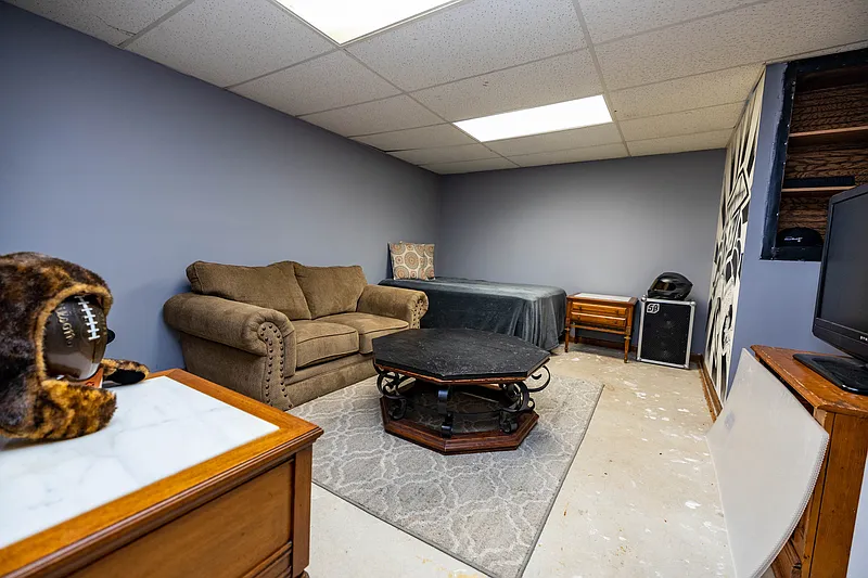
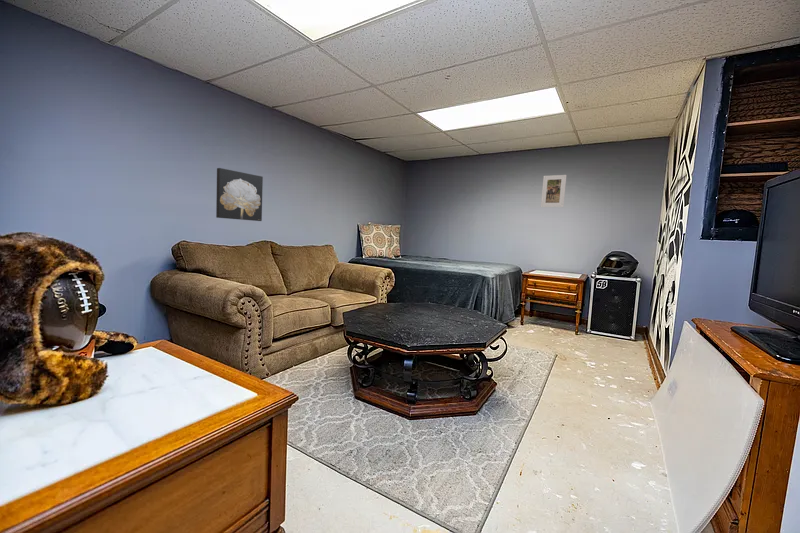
+ wall art (240, 196)
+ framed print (553, 191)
